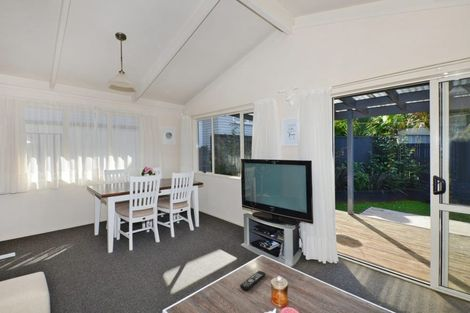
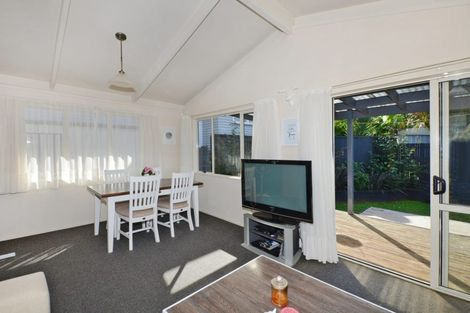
- remote control (253, 280)
